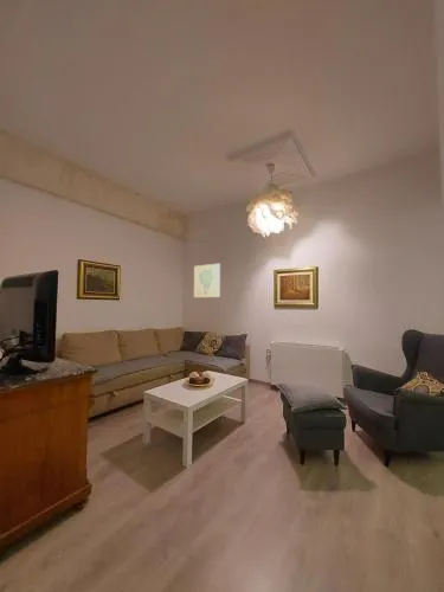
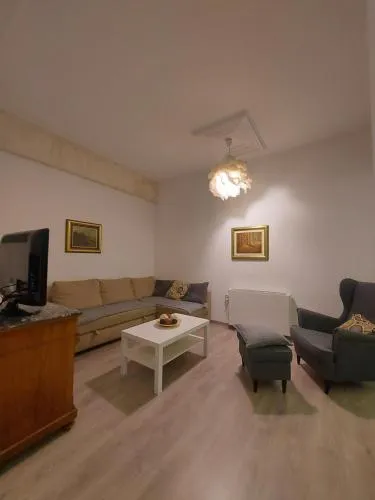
- wall art (206, 281)
